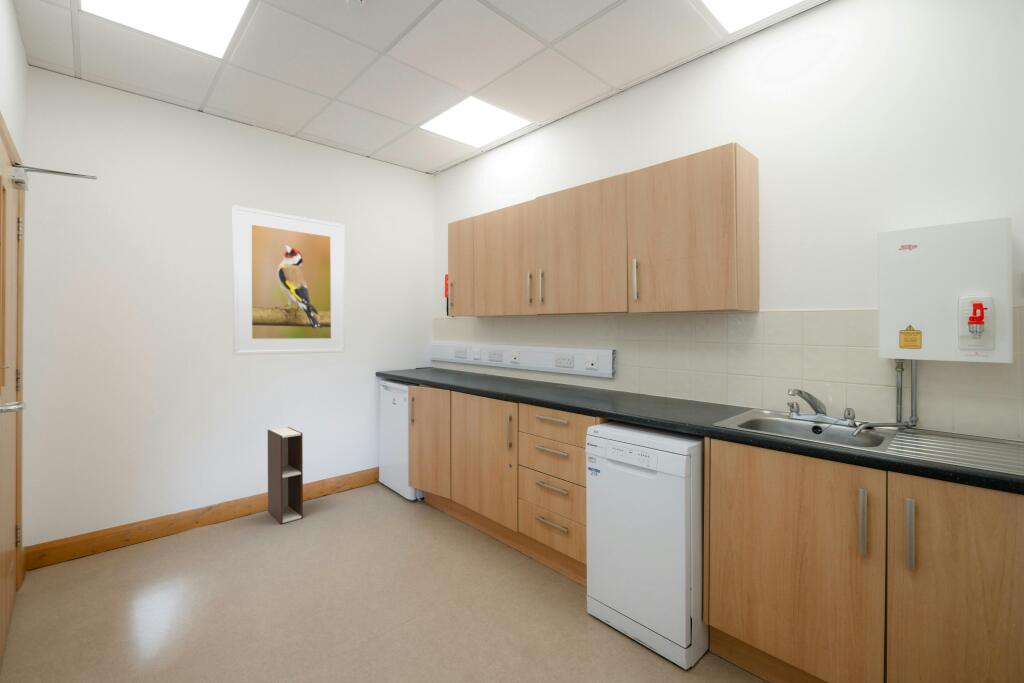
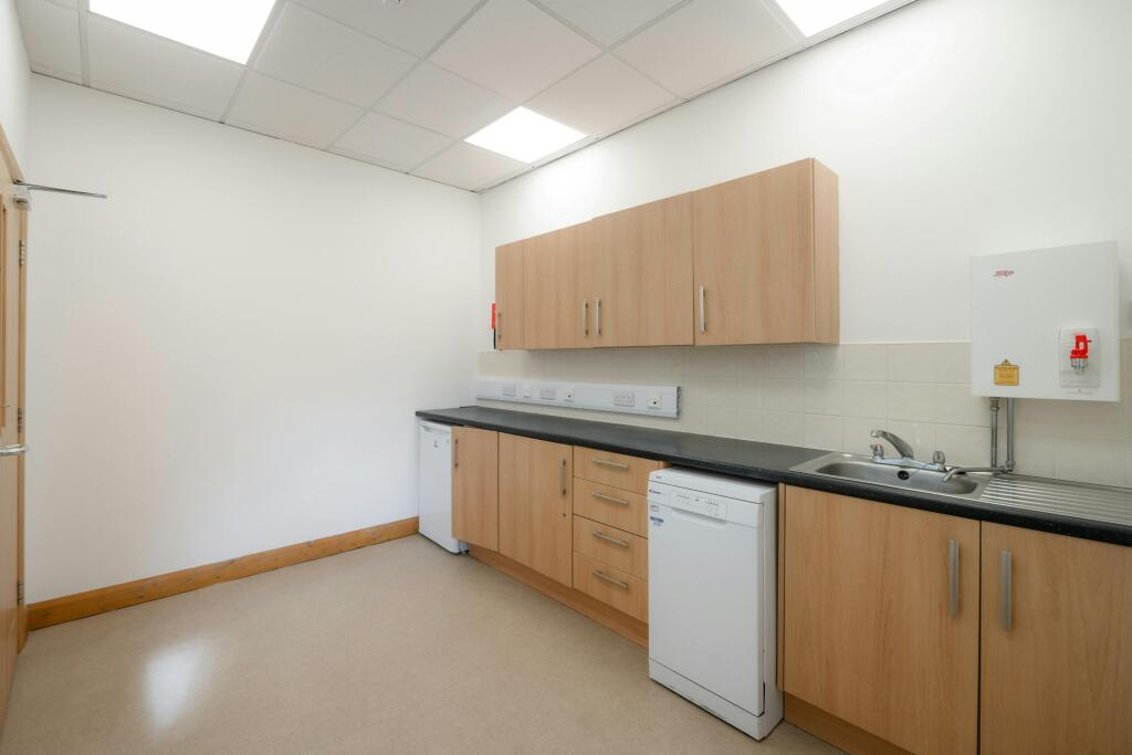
- shelf (284, 473)
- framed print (293, 284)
